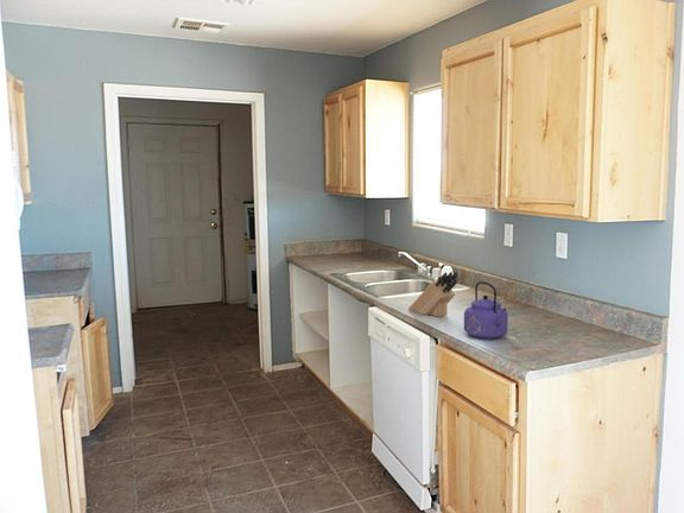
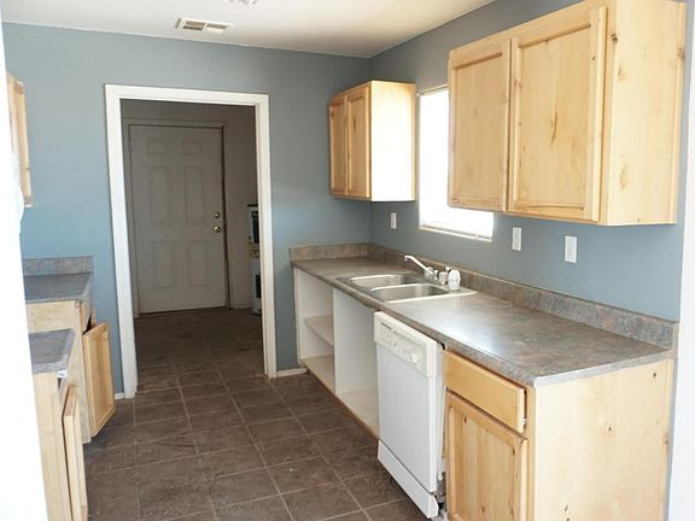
- kettle (488, 310)
- knife block (433, 291)
